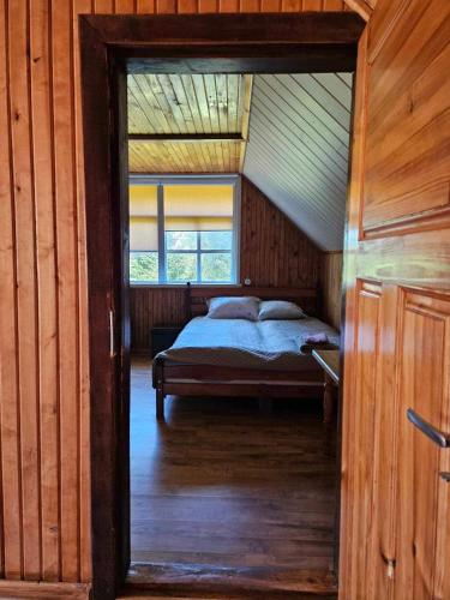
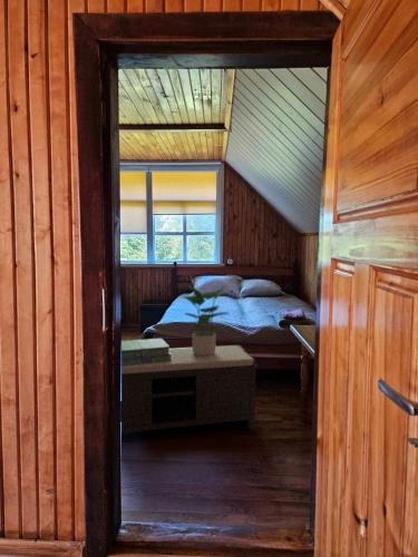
+ bench (171, 390)
+ potted plant (207, 319)
+ stack of books (142, 350)
